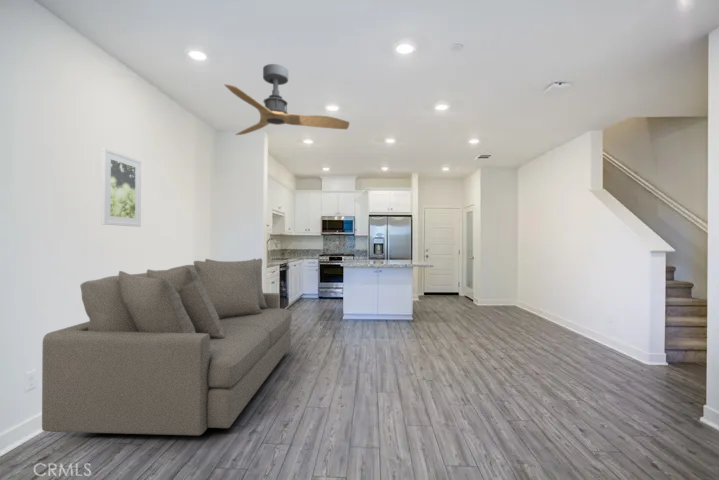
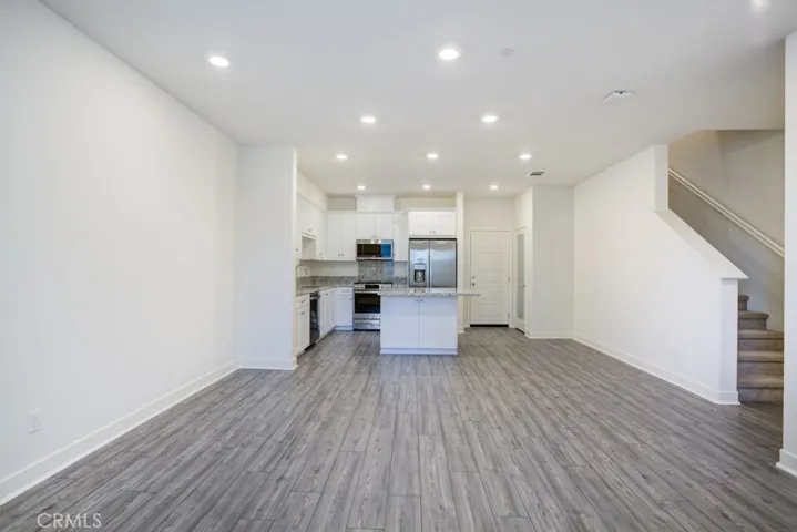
- sofa (203, 321)
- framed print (122, 190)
- ceiling fan (285, 101)
